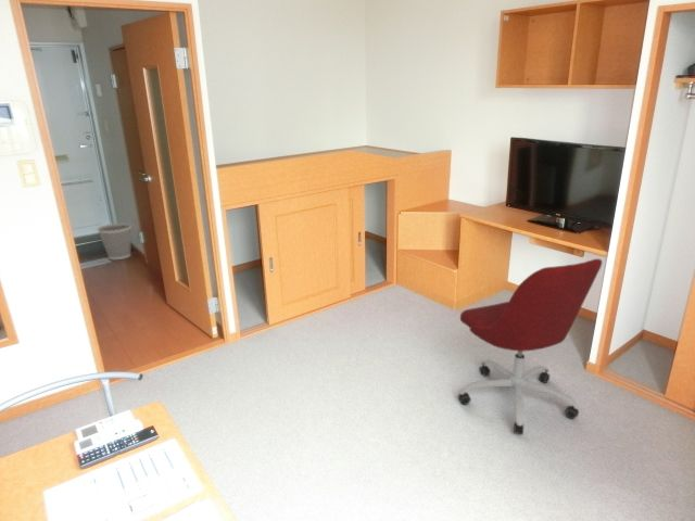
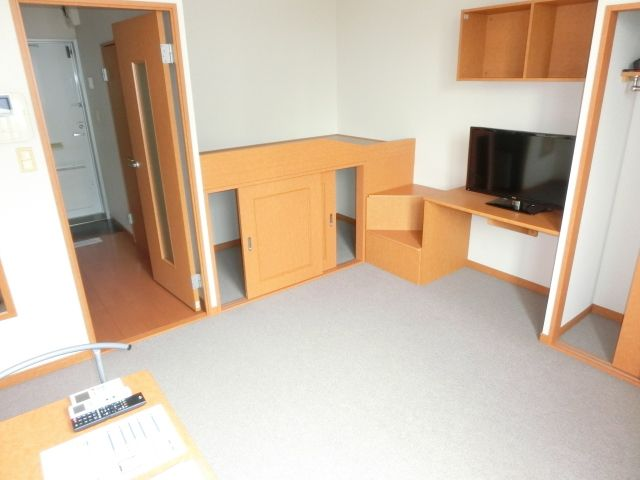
- office chair (522, 327)
- wastebasket (116, 241)
